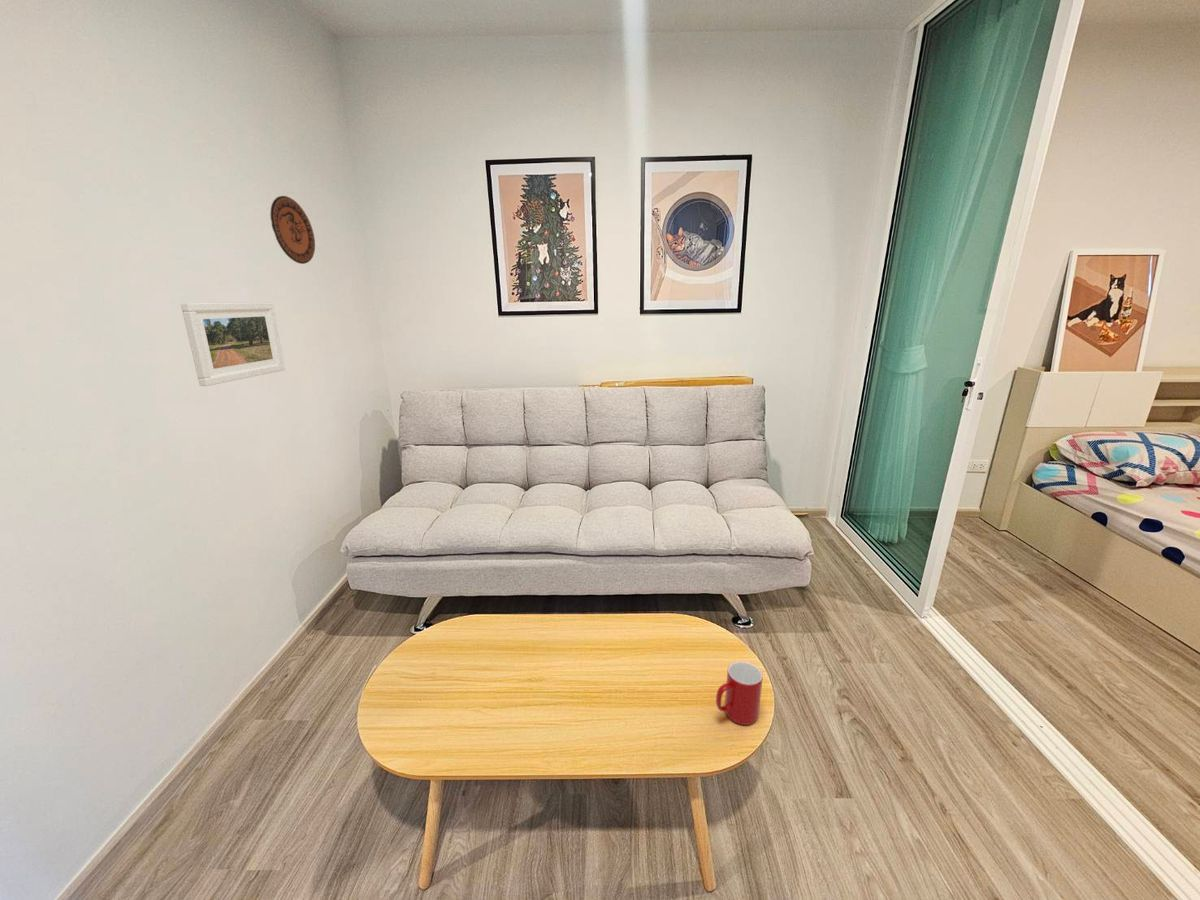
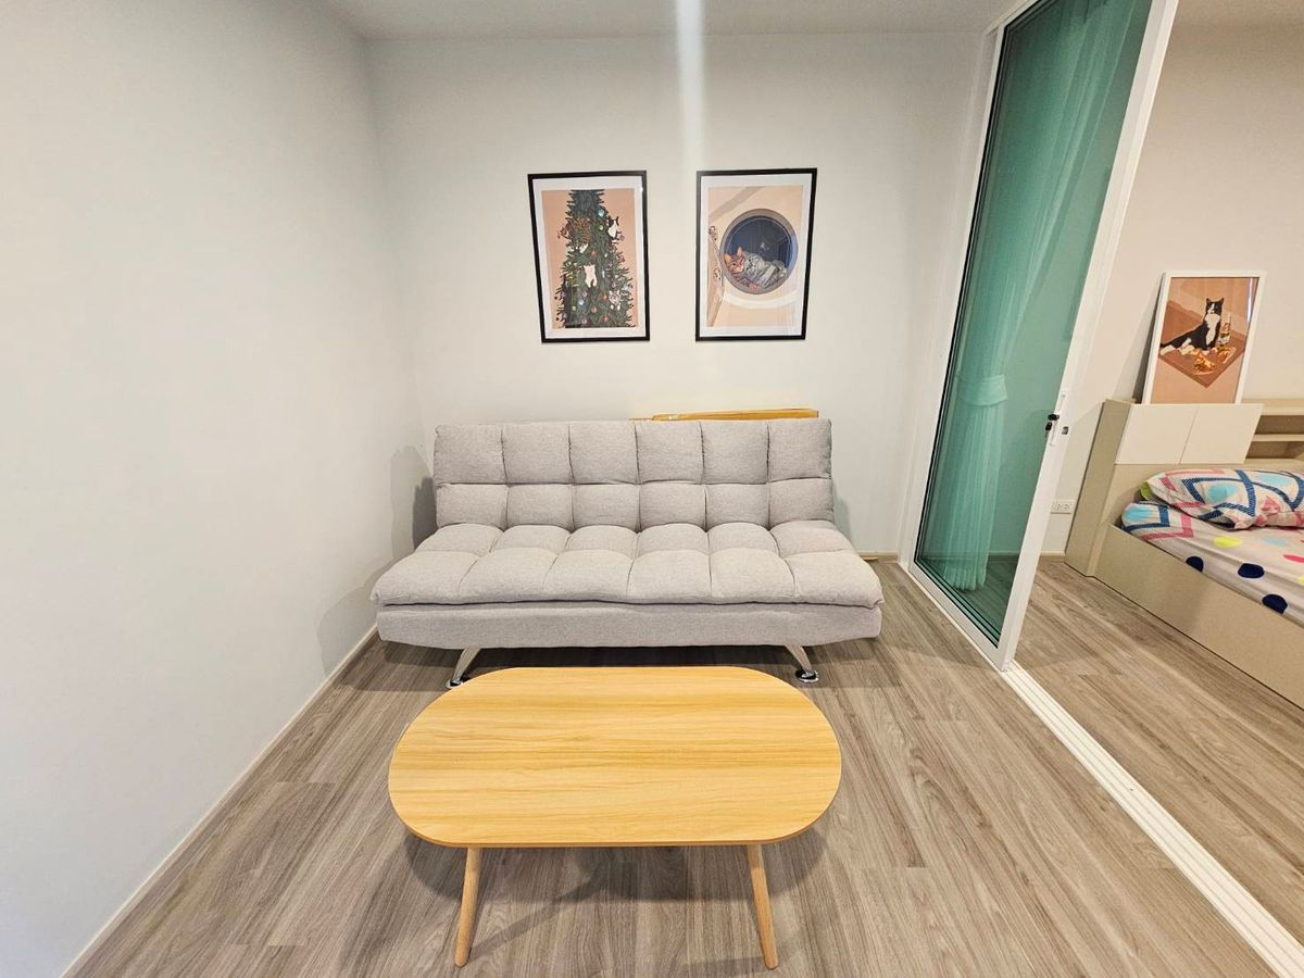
- decorative plate (292, 230)
- cup (736, 693)
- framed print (239, 340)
